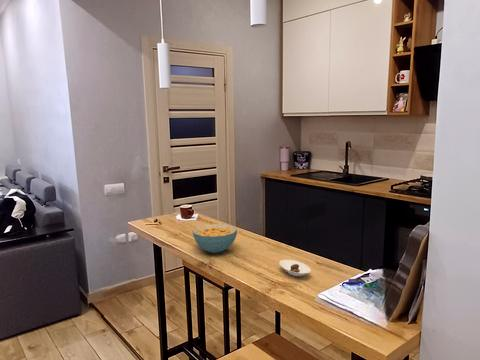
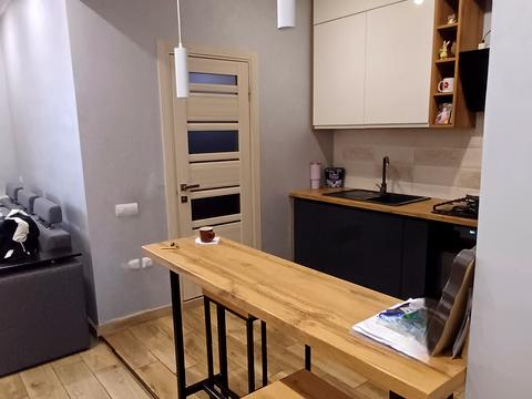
- cereal bowl (215, 240)
- saucer (294, 268)
